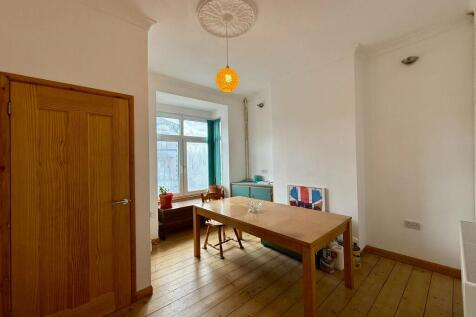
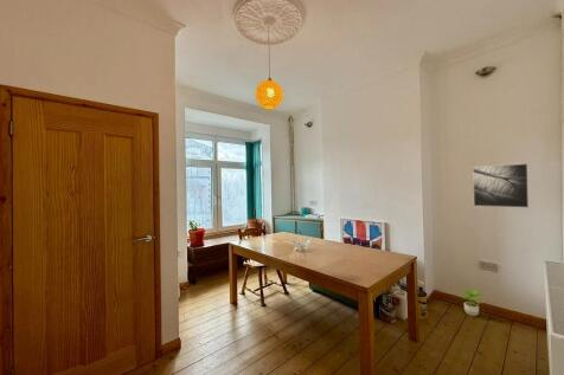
+ potted plant (472, 299)
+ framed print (499, 186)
